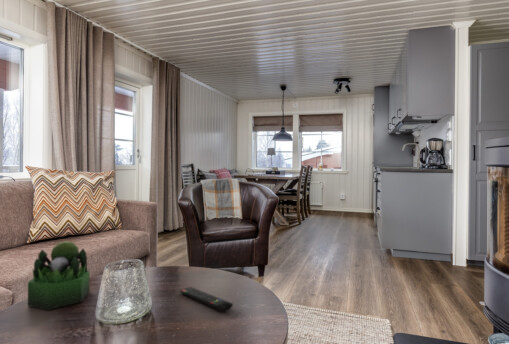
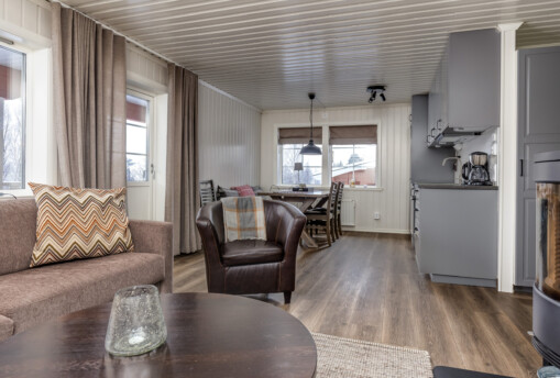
- remote control (204, 298)
- plant (60, 271)
